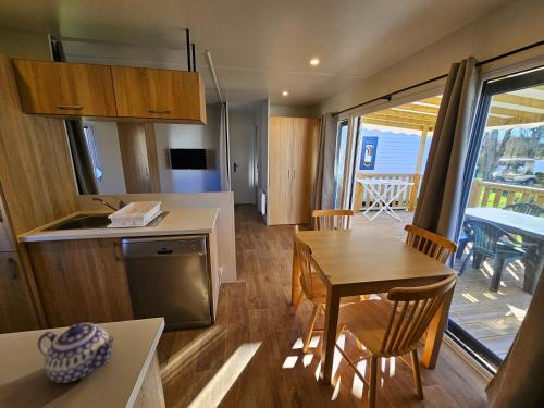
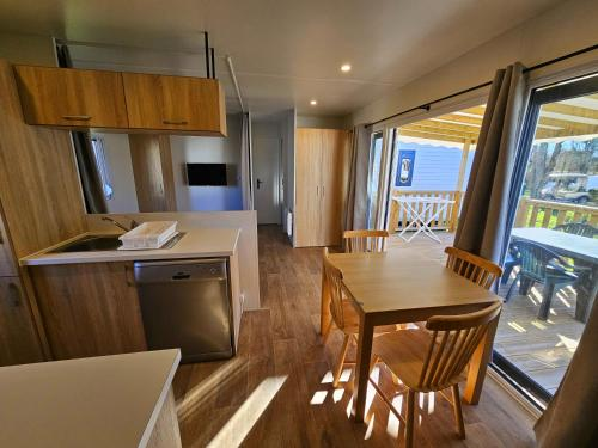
- teapot (76, 345)
